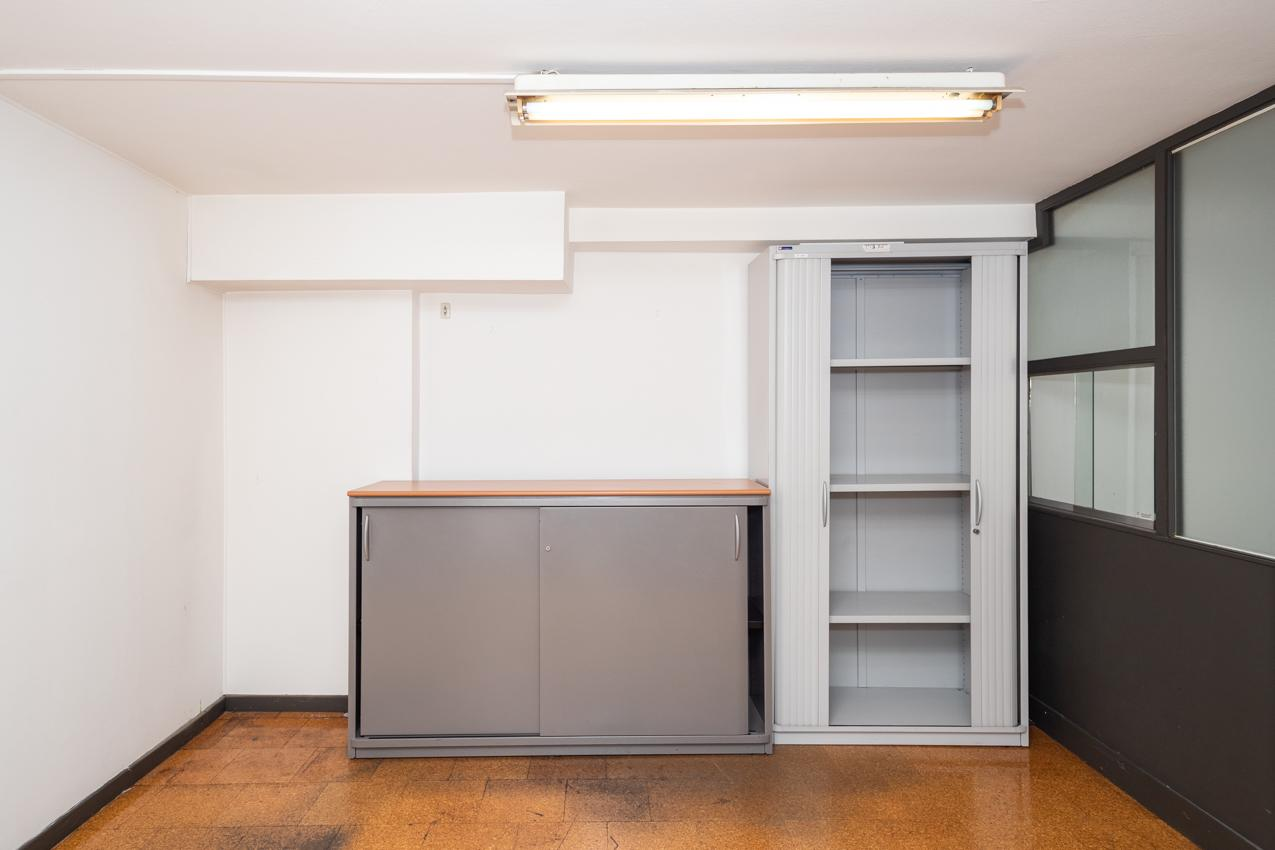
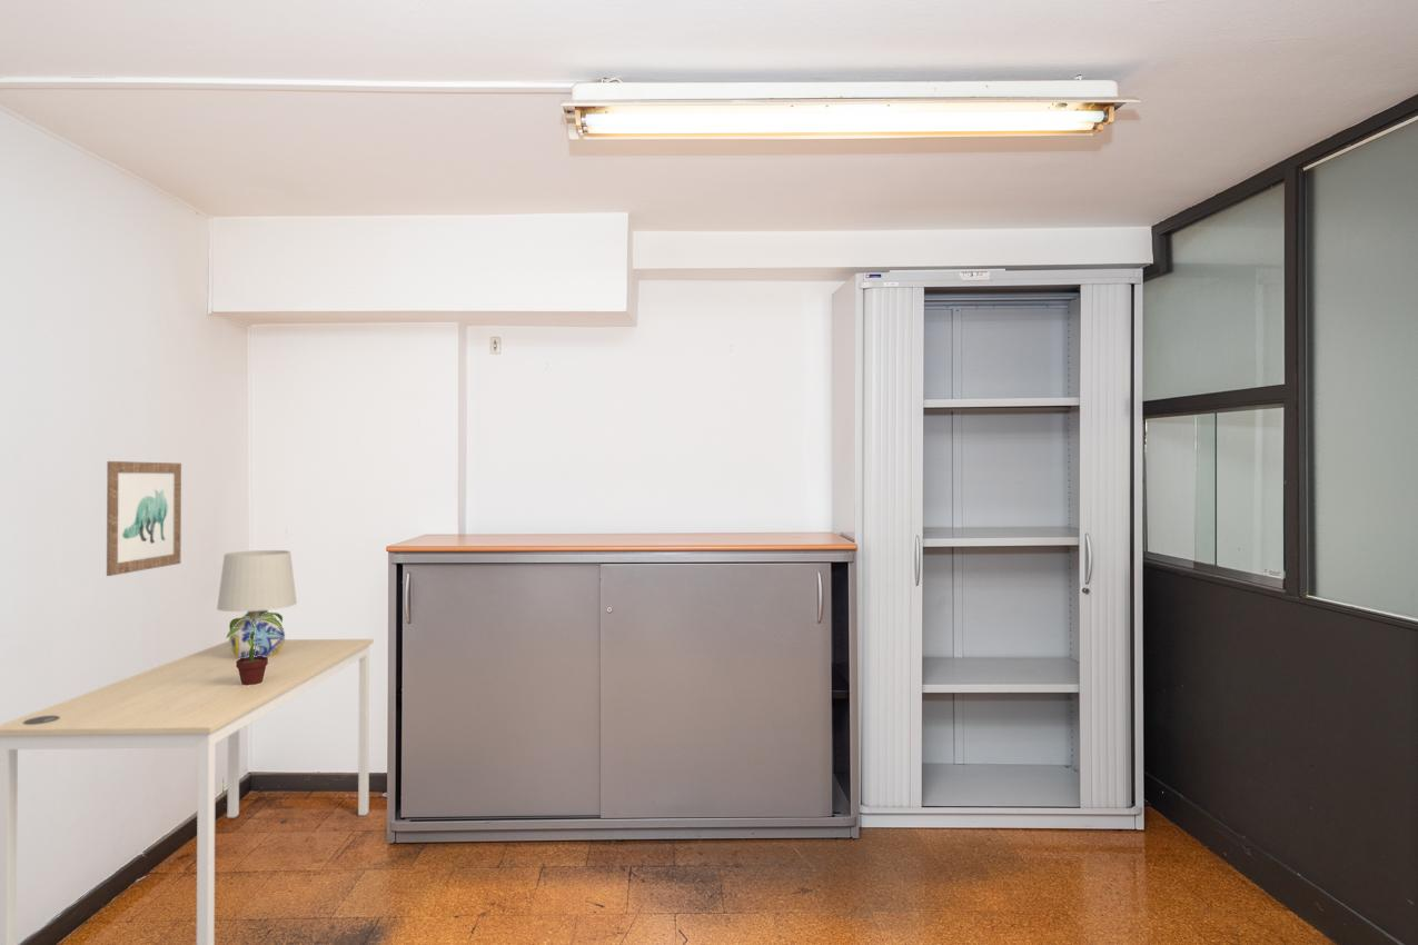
+ wall art (146, 515)
+ table lamp (257, 603)
+ potted plant (255, 648)
+ desk (228, 779)
